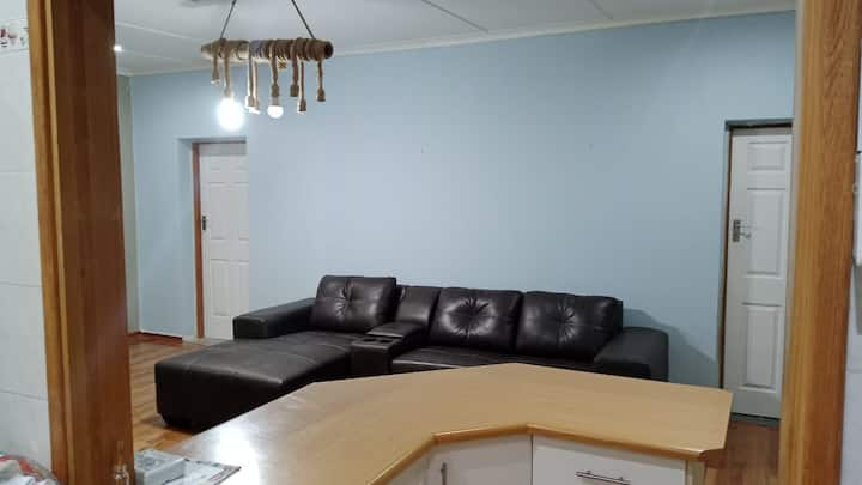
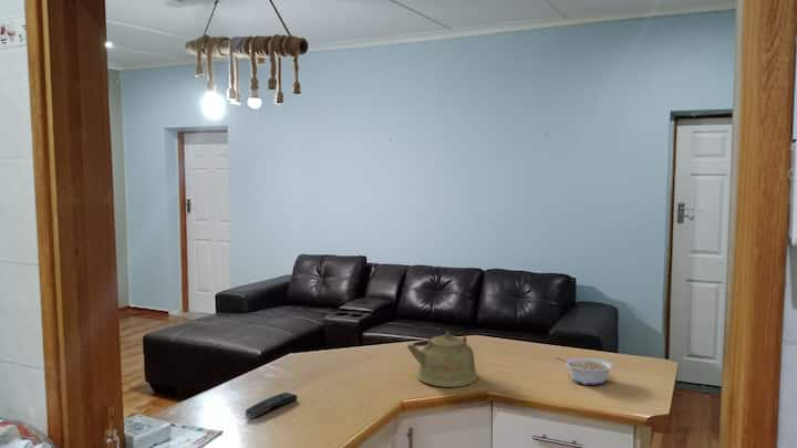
+ remote control (270, 404)
+ legume (587, 371)
+ kettle (441, 354)
